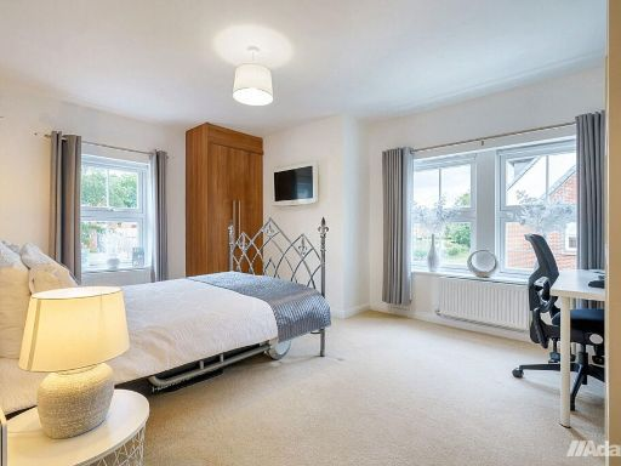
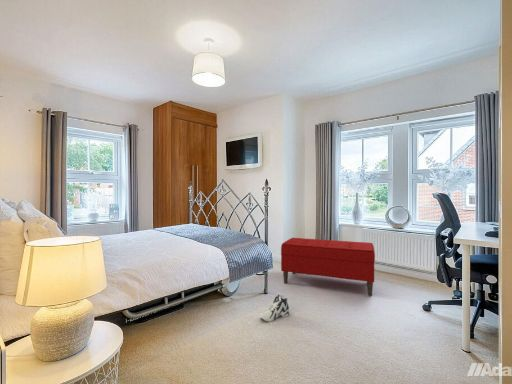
+ bench (327, 263)
+ sneaker (274, 306)
